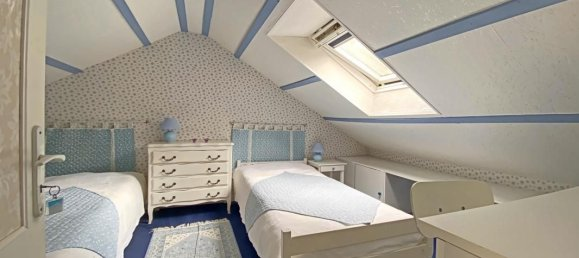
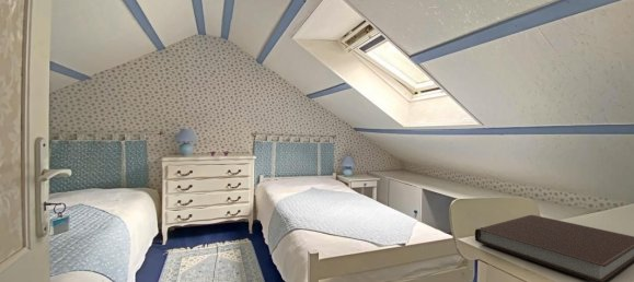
+ notebook (556, 239)
